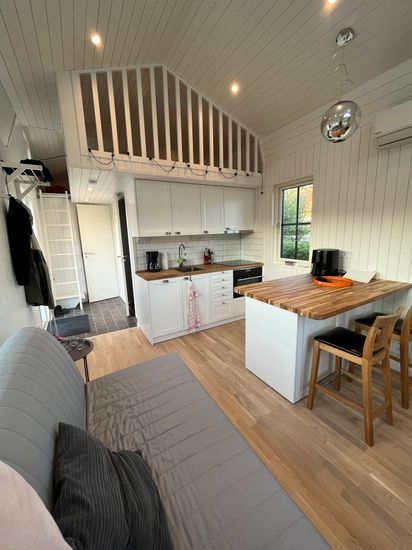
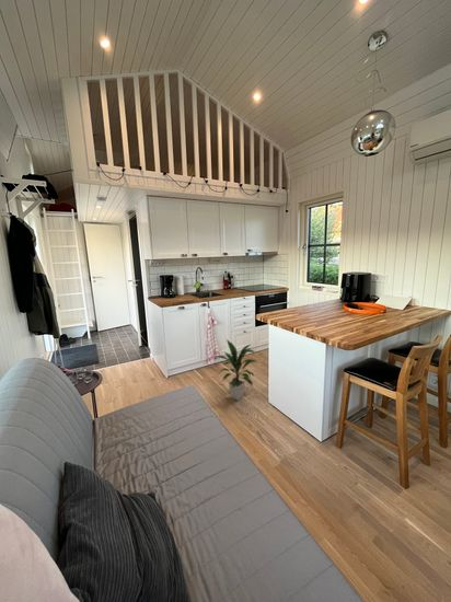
+ indoor plant (239, 369)
